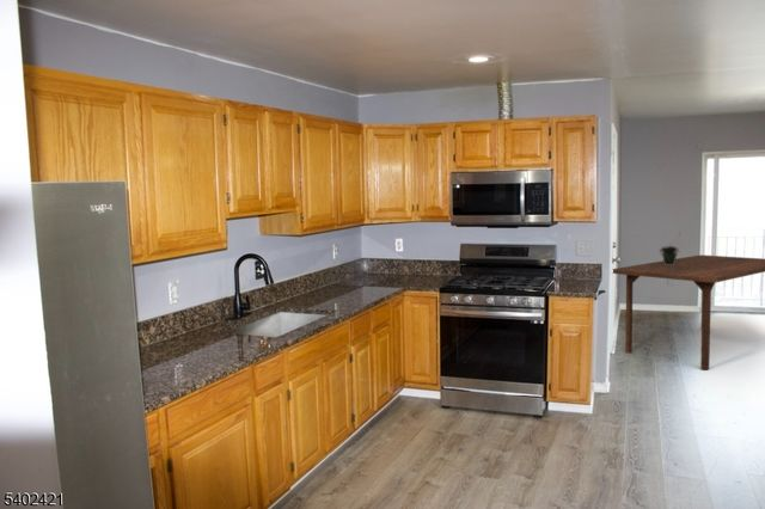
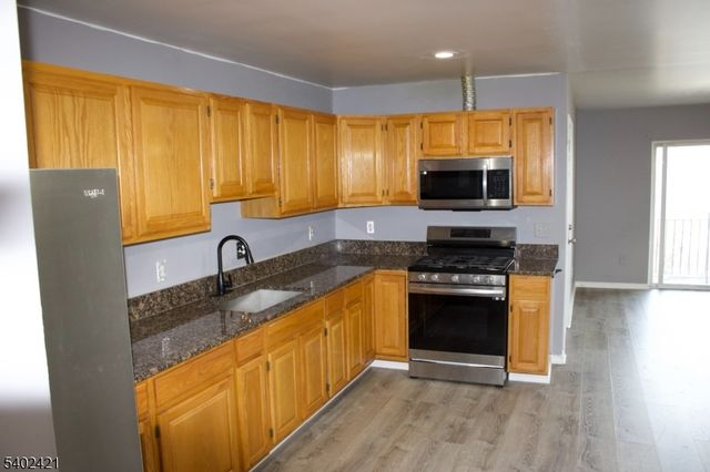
- dining table (705, 306)
- potted plant (669, 247)
